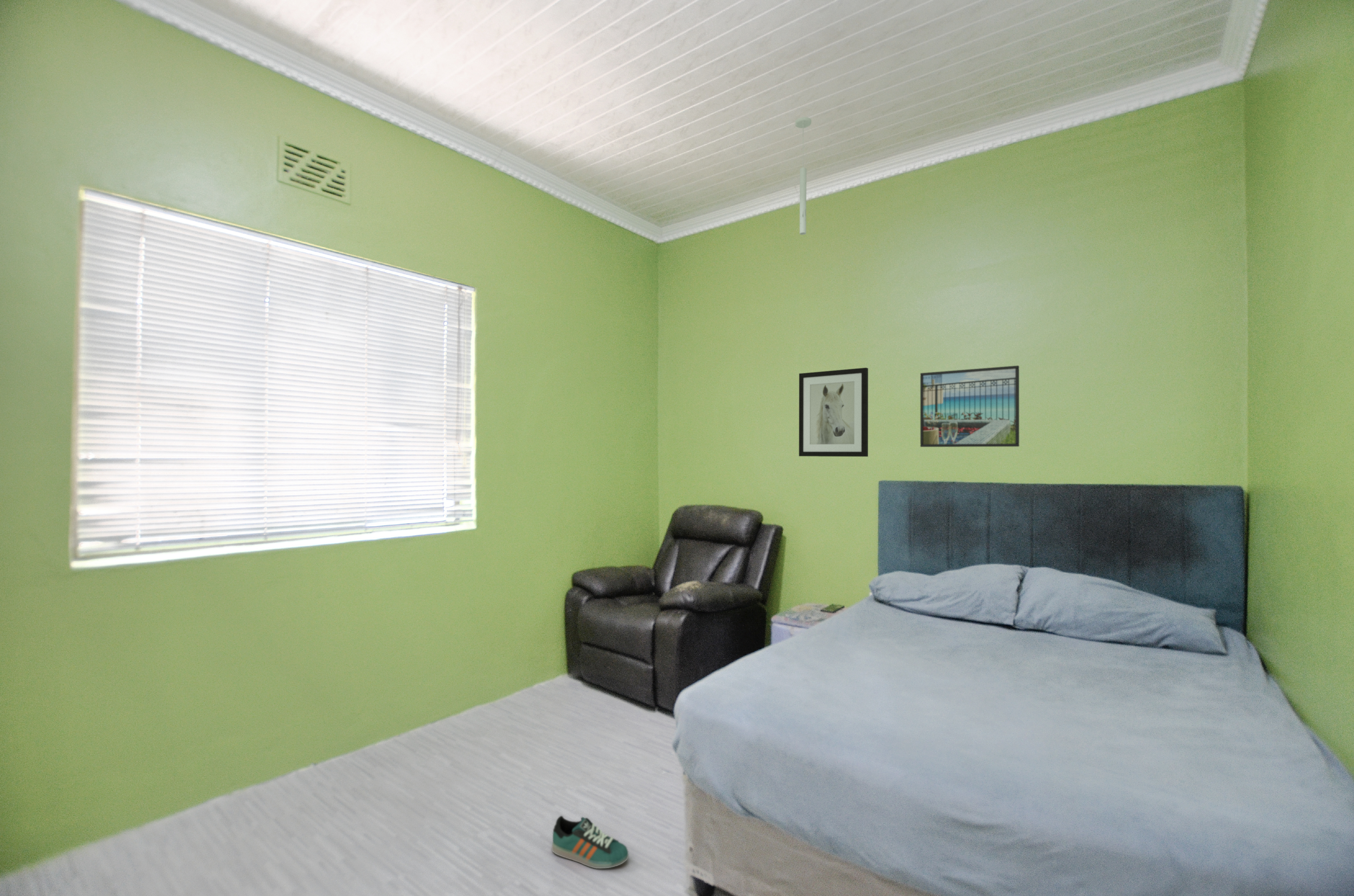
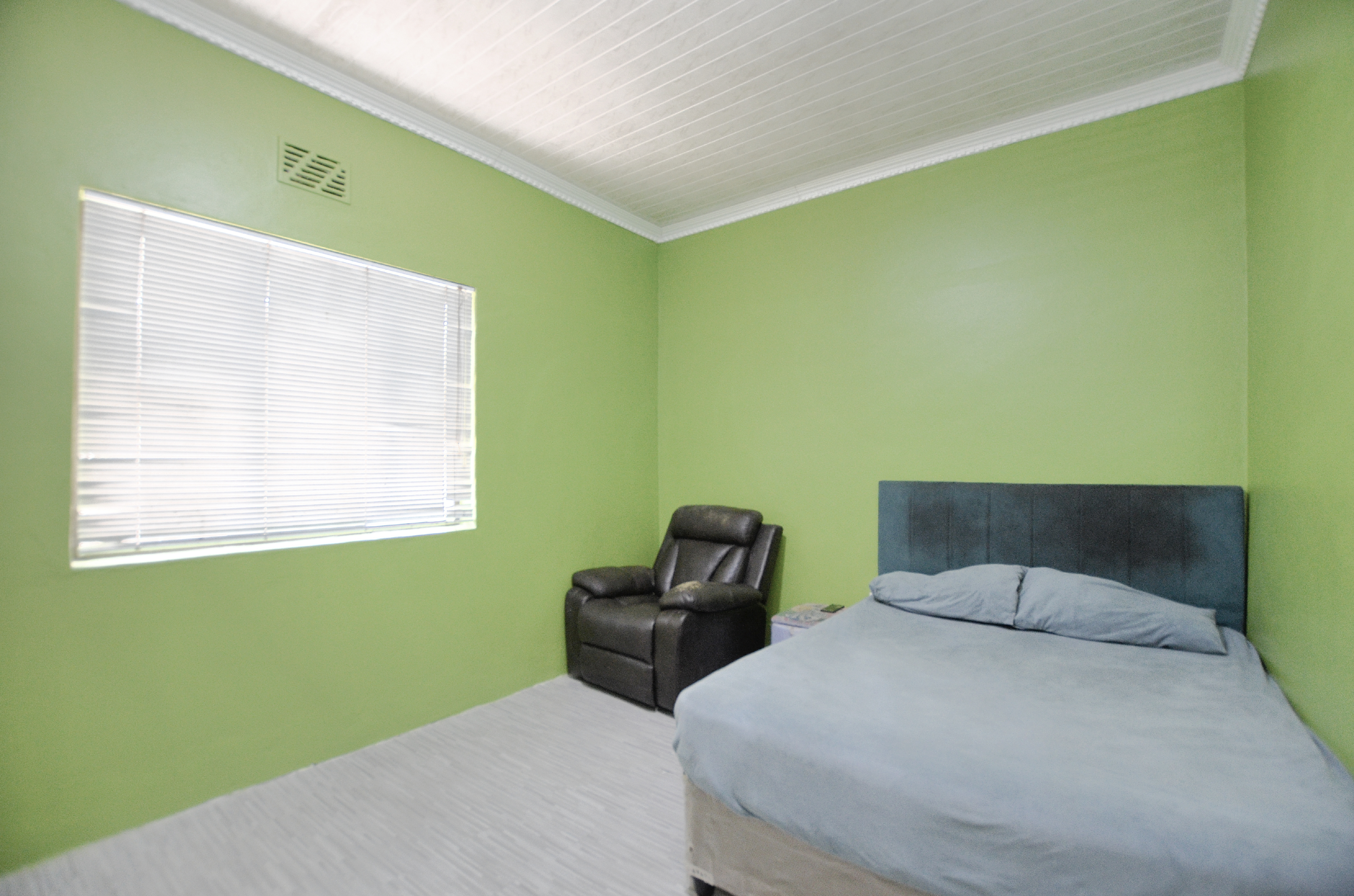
- ceiling light (803, 177)
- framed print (967, 408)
- wall art (832, 414)
- sneaker (589, 840)
